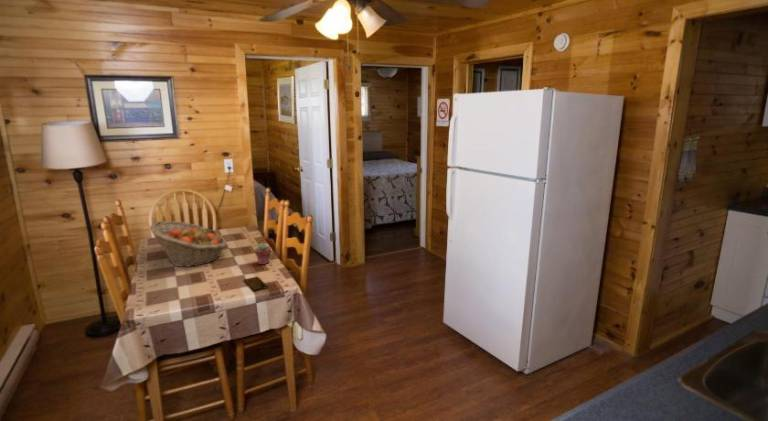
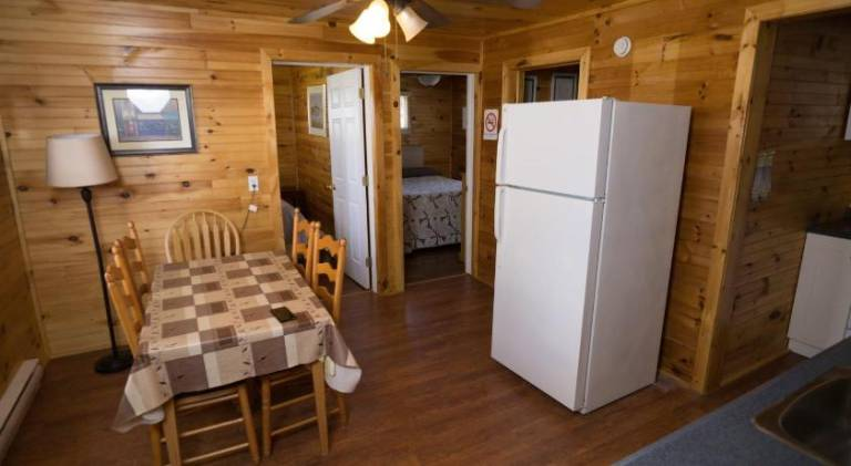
- fruit basket (189, 240)
- potted succulent (262, 253)
